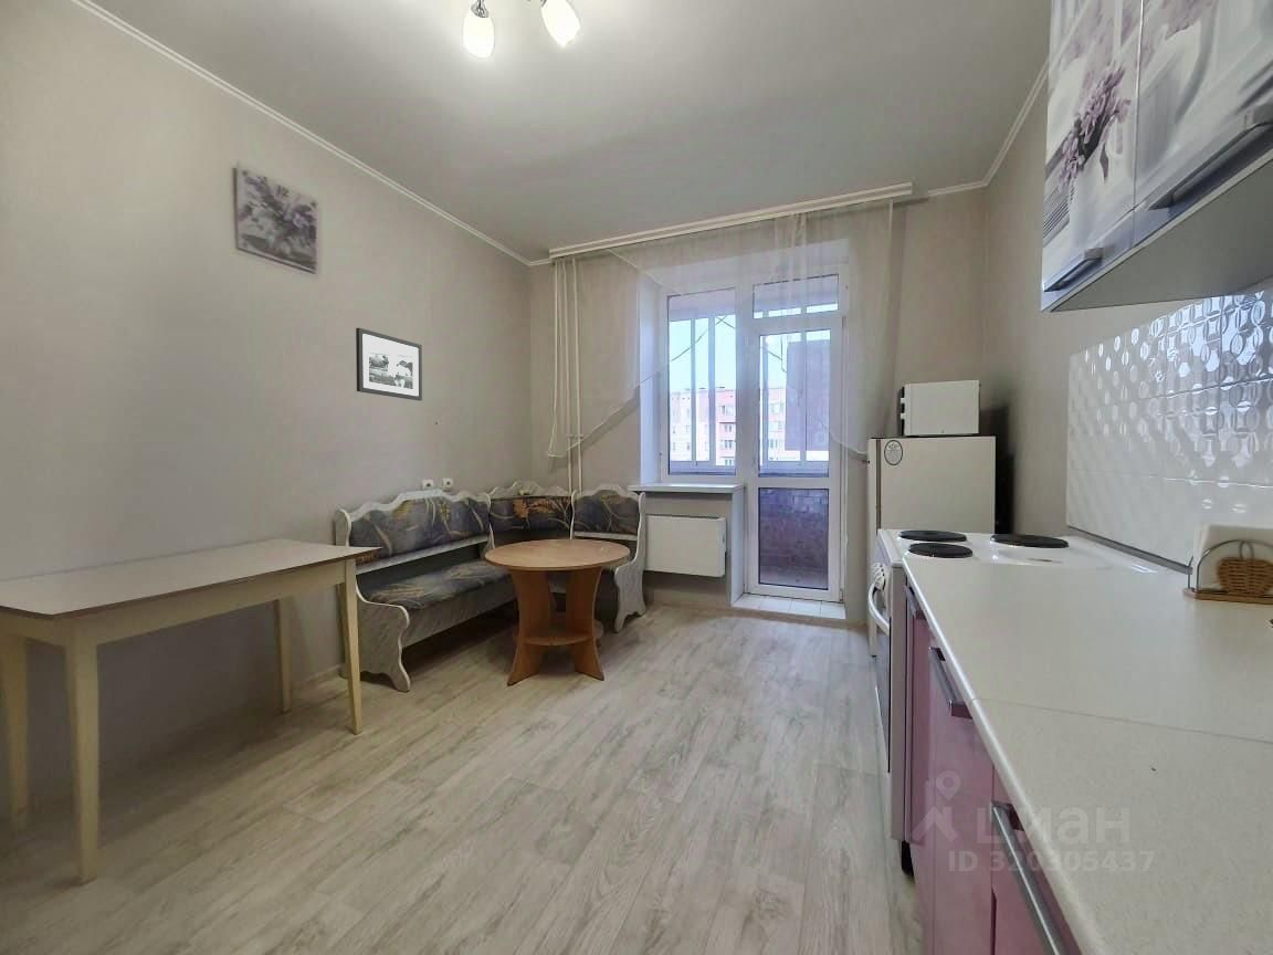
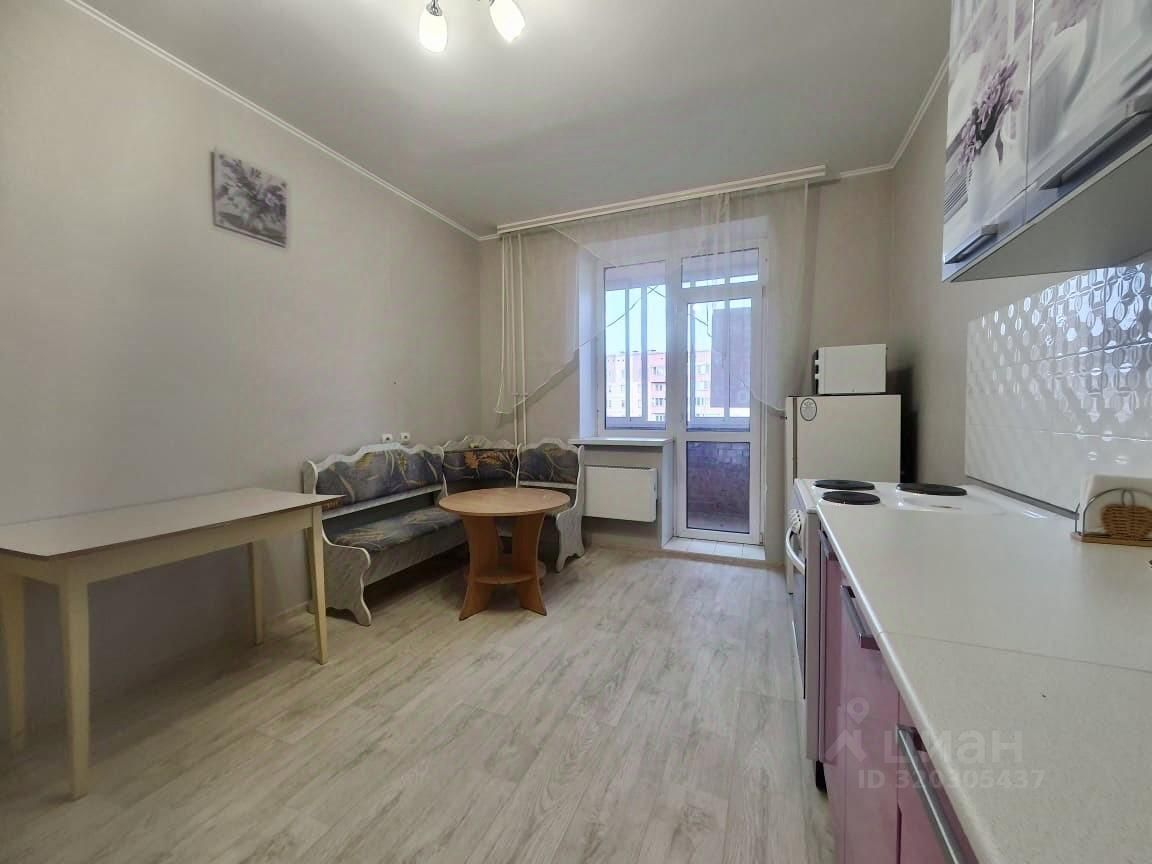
- picture frame (391, 366)
